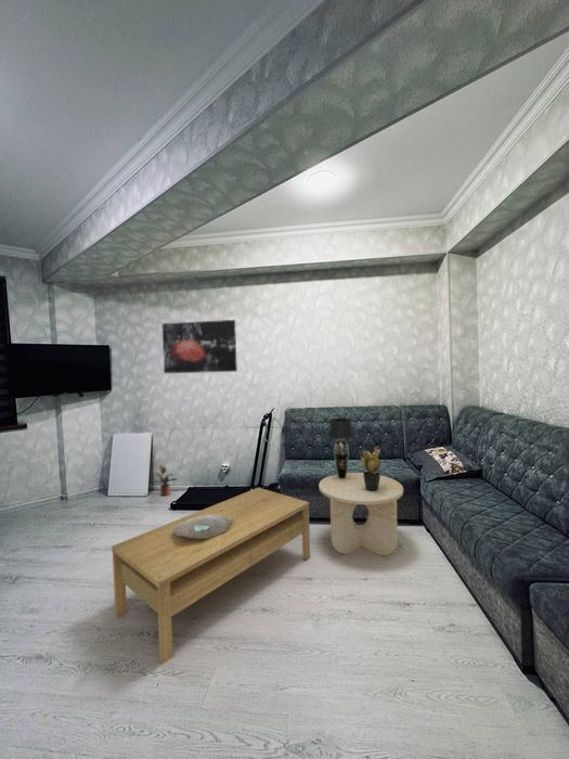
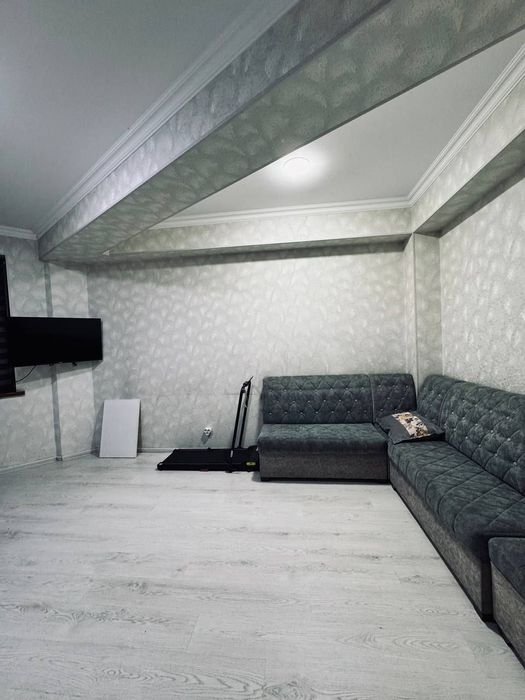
- side table (367, 516)
- wall art (198, 347)
- potted plant (164, 480)
- coffee table (223, 552)
- table lamp (340, 448)
- decorative bowl (202, 524)
- potted plant (370, 465)
